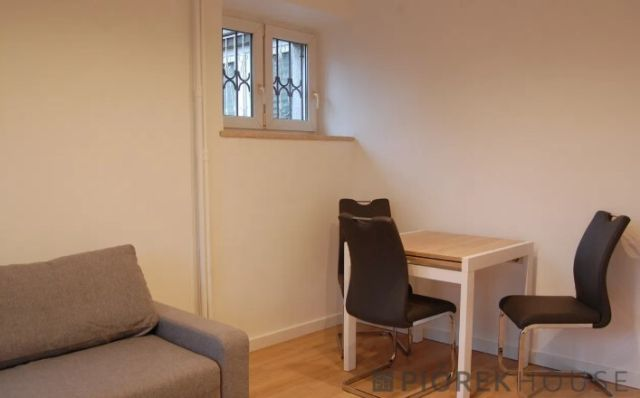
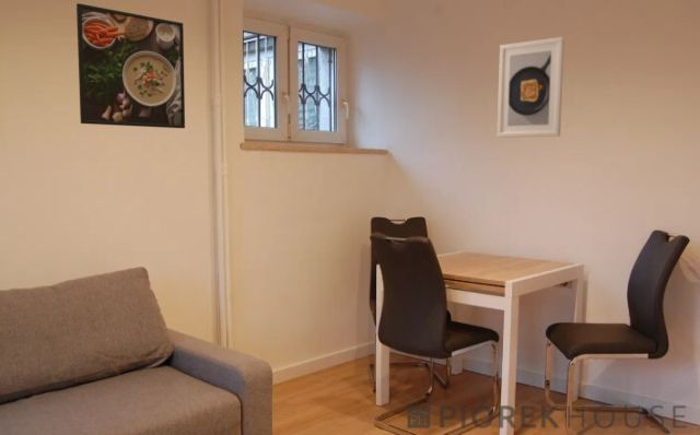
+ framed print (528, 89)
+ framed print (135, 70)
